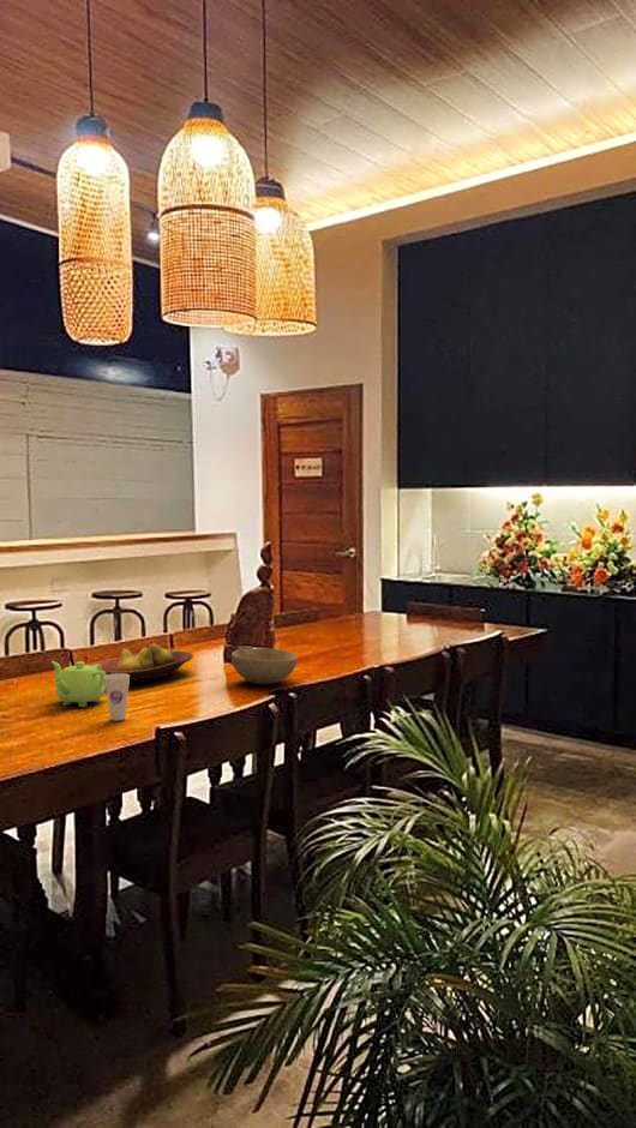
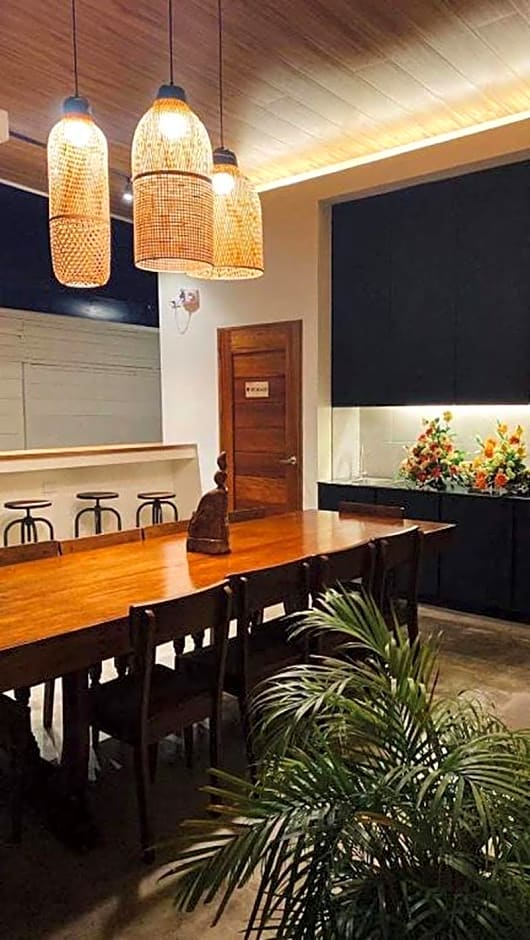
- teapot (76, 683)
- bowl (264, 667)
- fruit bowl (142, 661)
- cup (116, 697)
